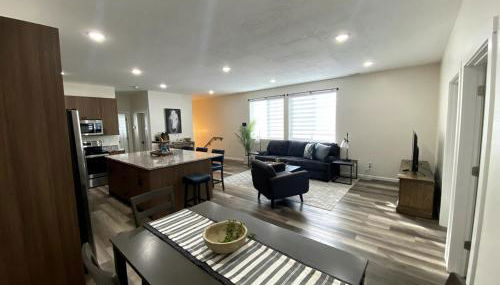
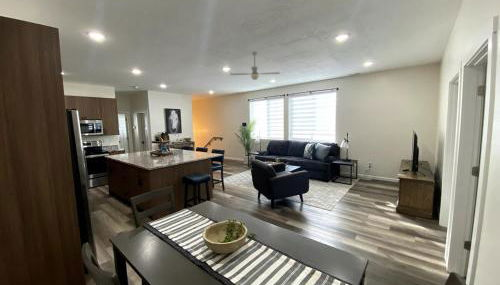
+ ceiling fan (254, 65)
